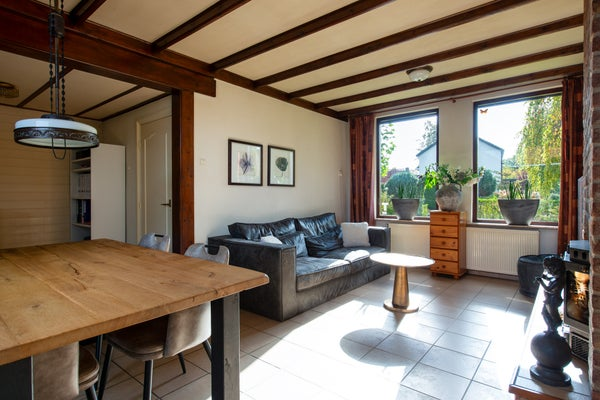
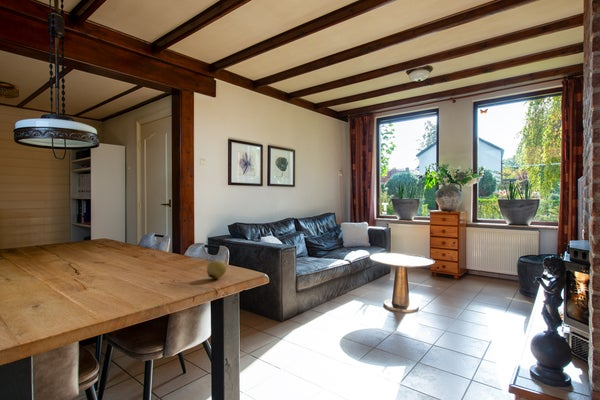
+ fruit (216, 269)
